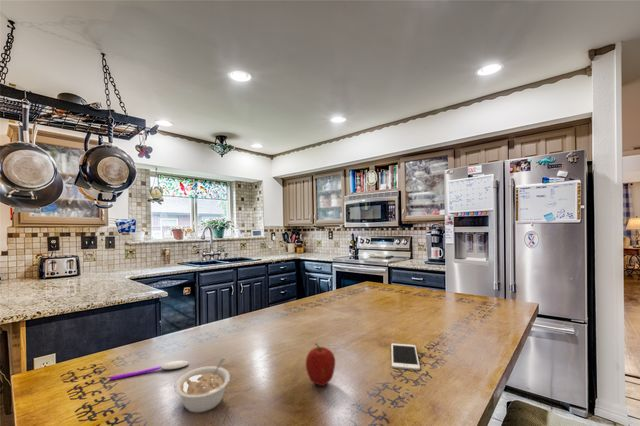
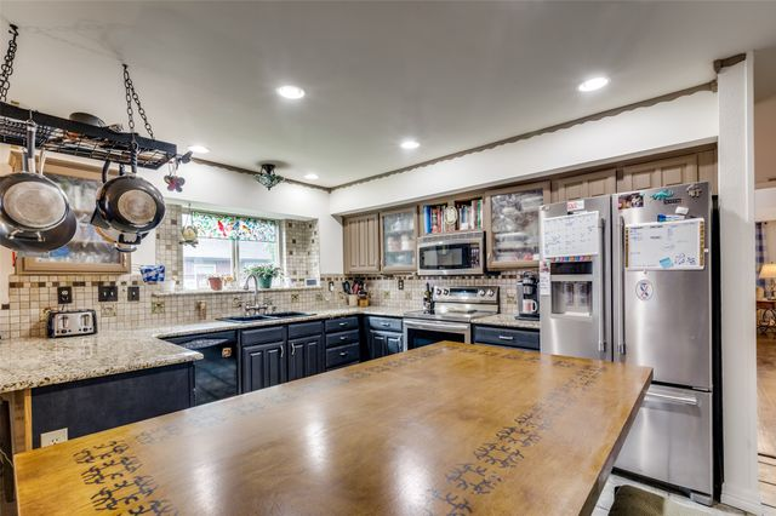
- legume (203, 387)
- cell phone (404, 355)
- spoon (151, 369)
- fruit (320, 363)
